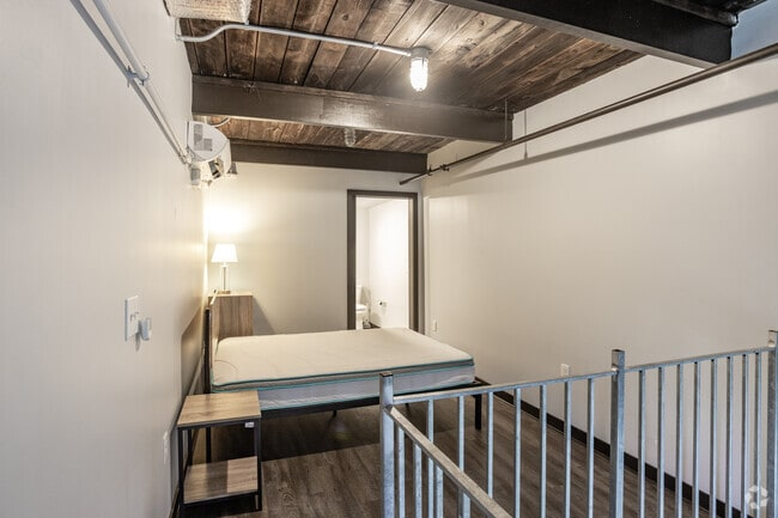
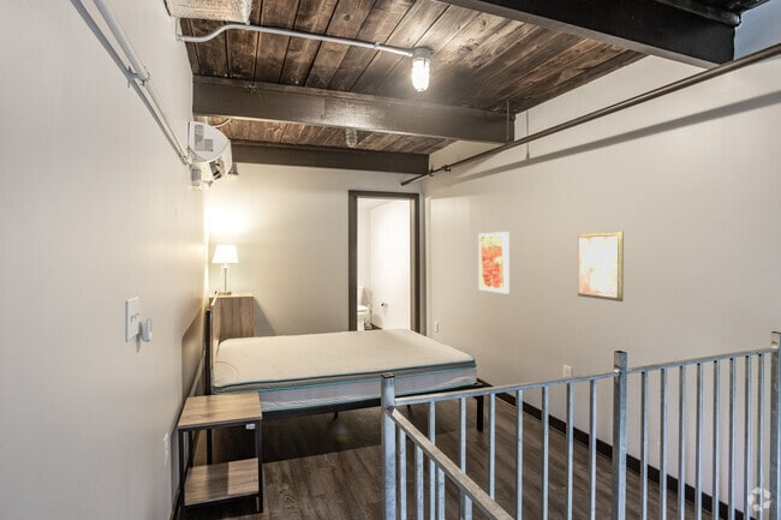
+ wall art (597, 265)
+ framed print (493, 262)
